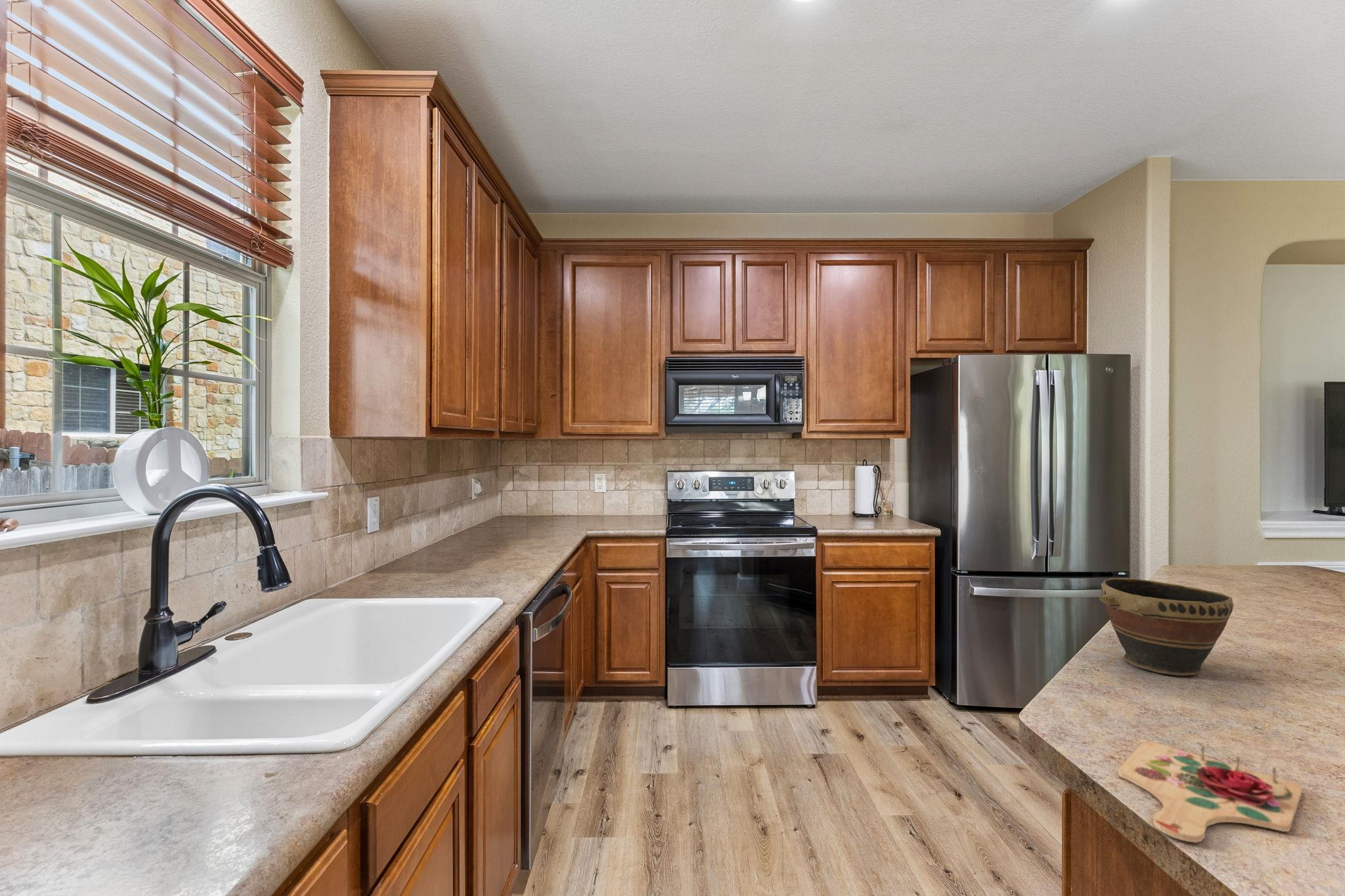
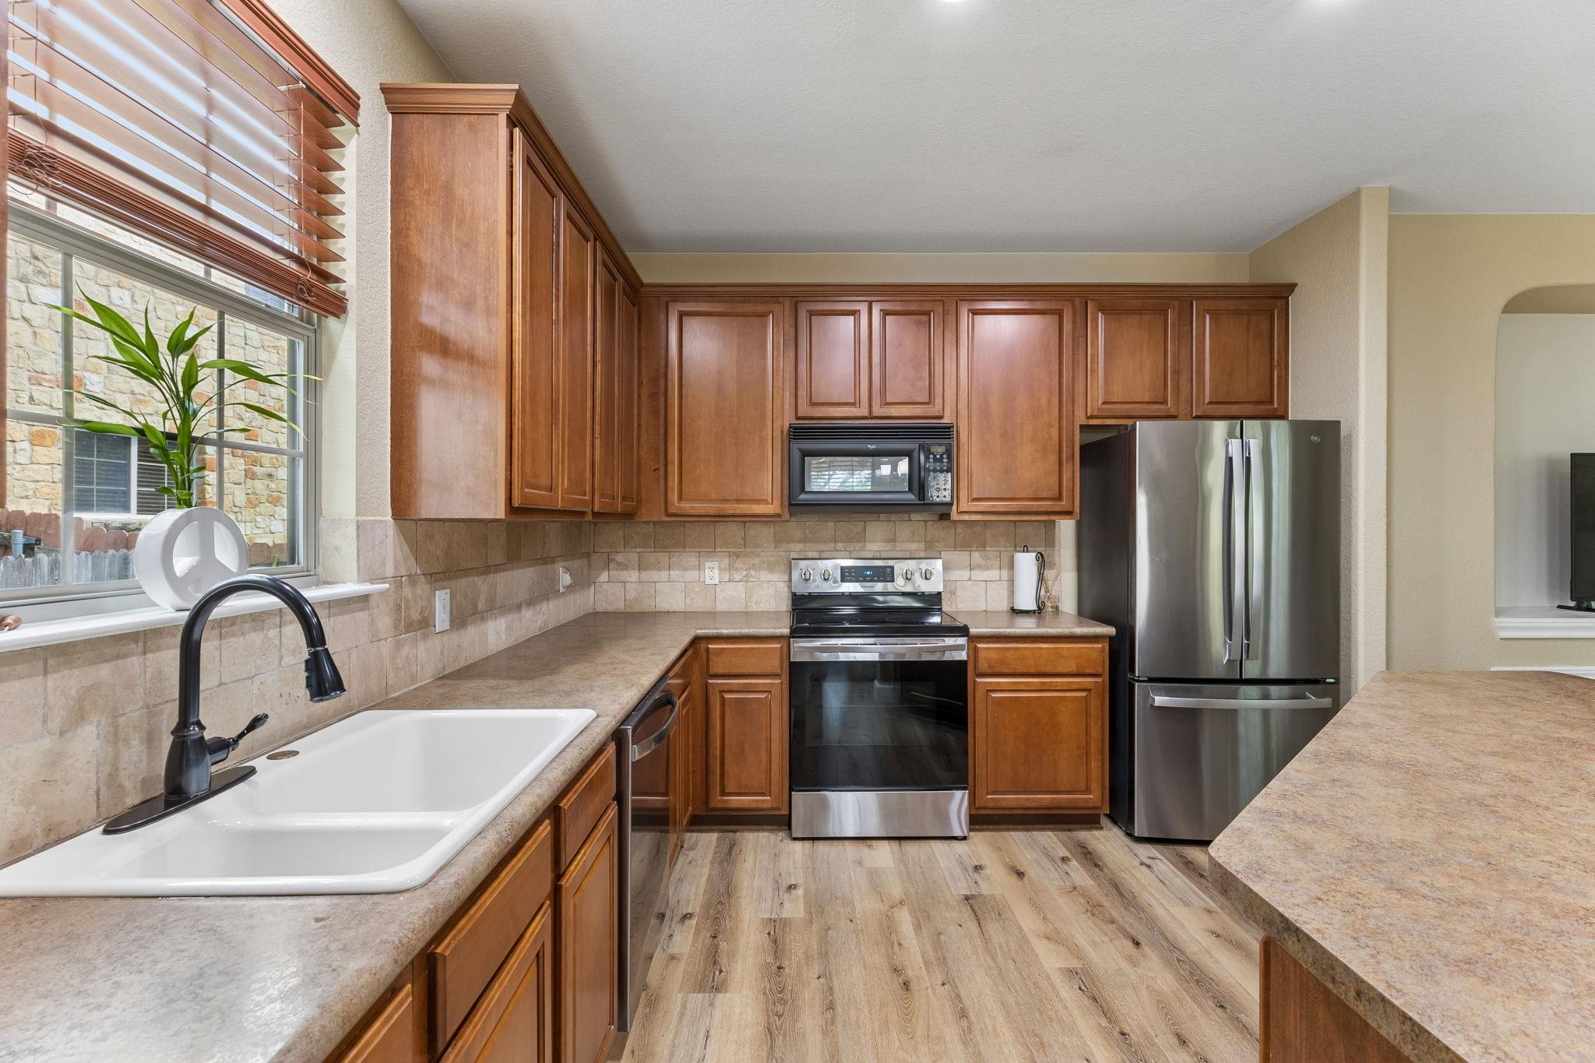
- cutting board (1198, 787)
- bowl (1164, 626)
